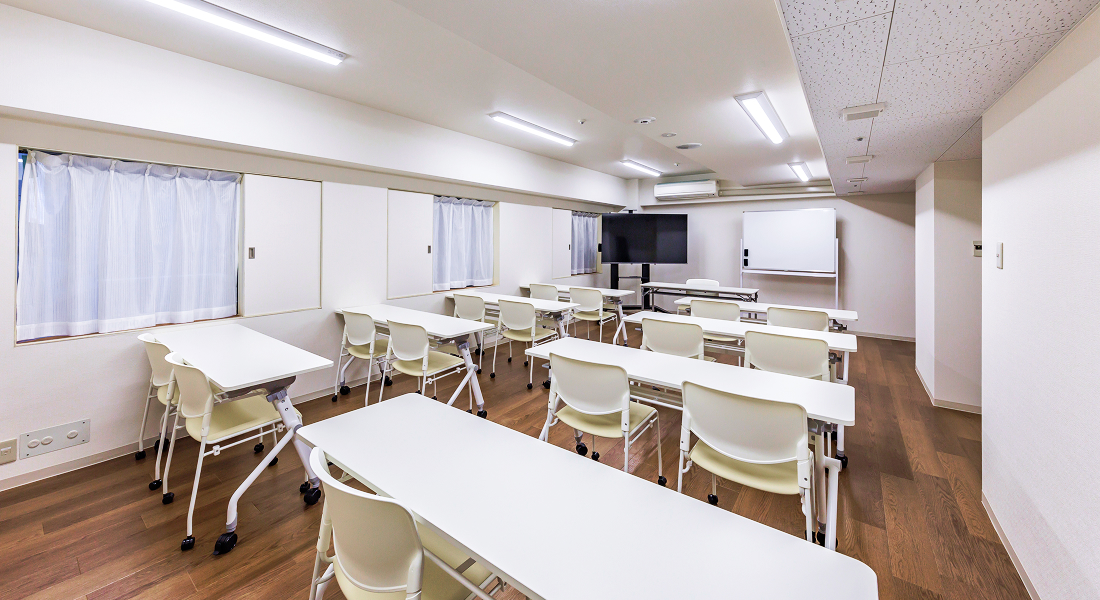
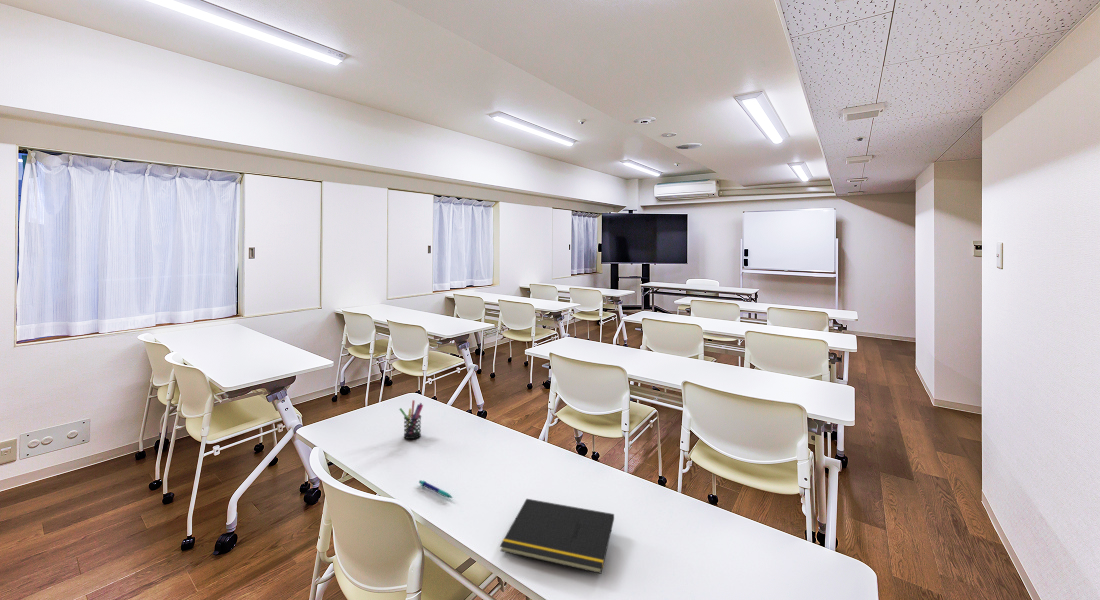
+ pen (435, 489)
+ notepad (559, 531)
+ pen holder (410, 419)
